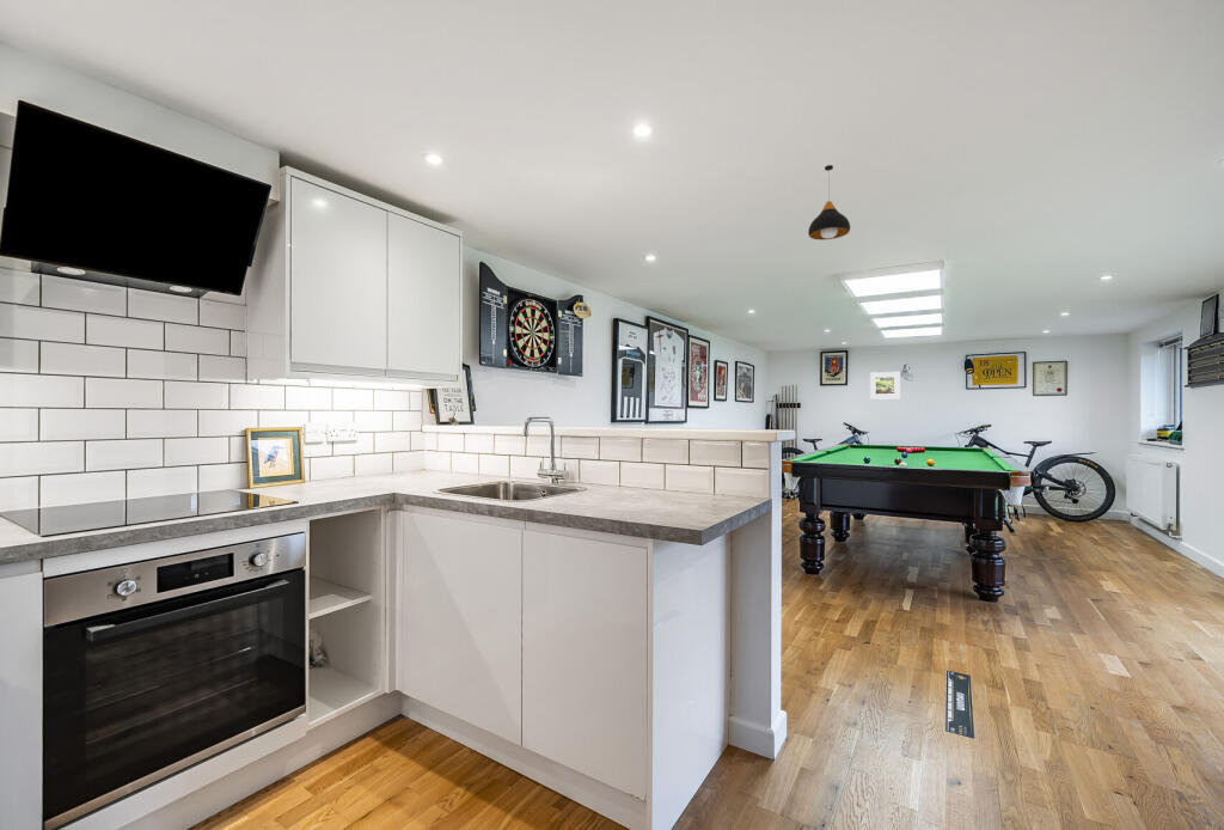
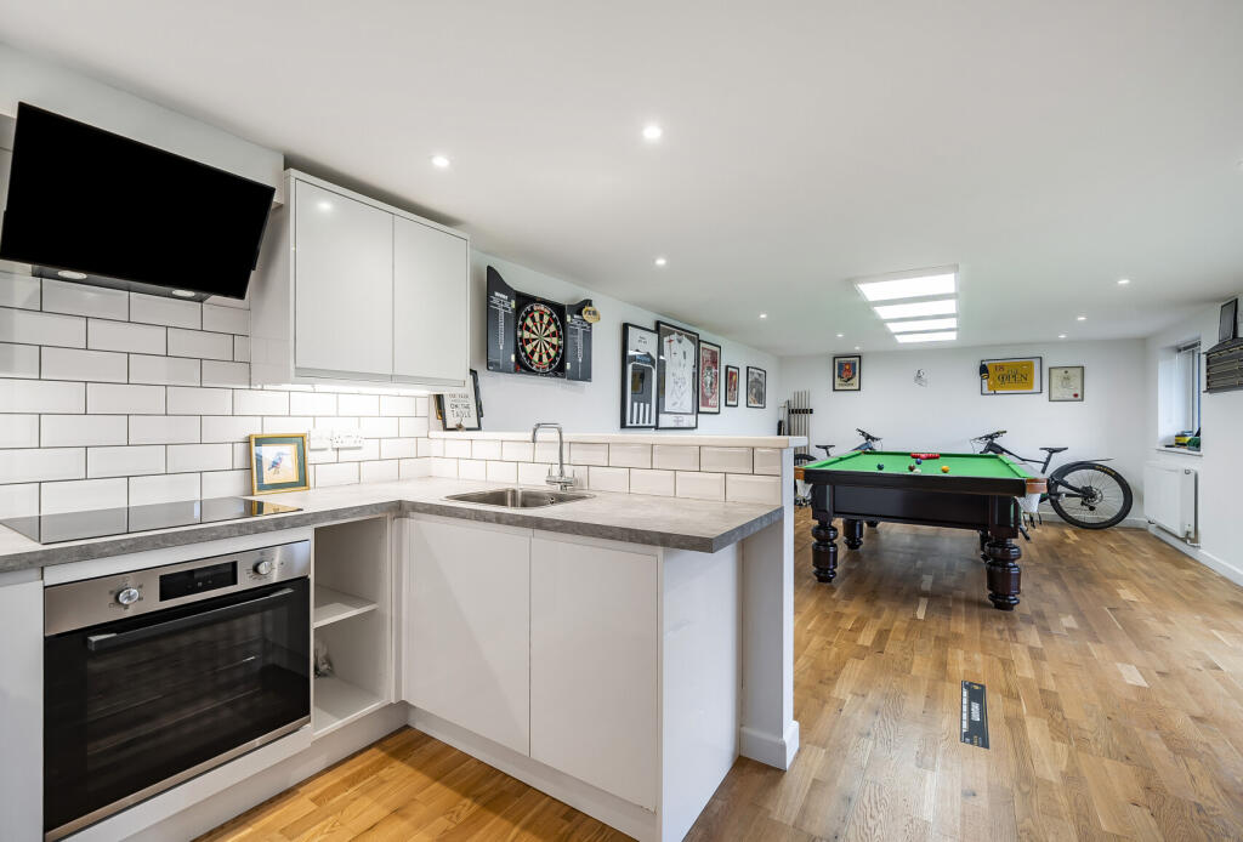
- pendant light (828, 202)
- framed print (885, 385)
